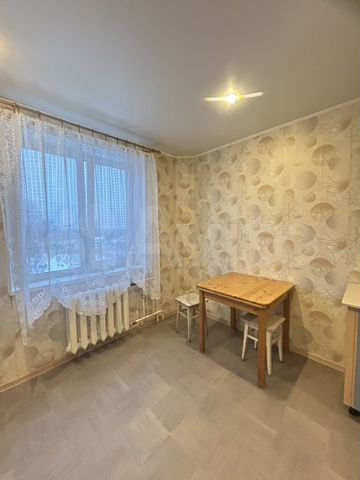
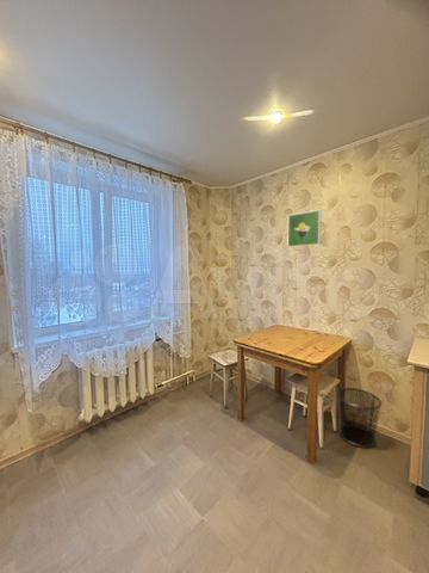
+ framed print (303, 229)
+ waste bin (358, 417)
